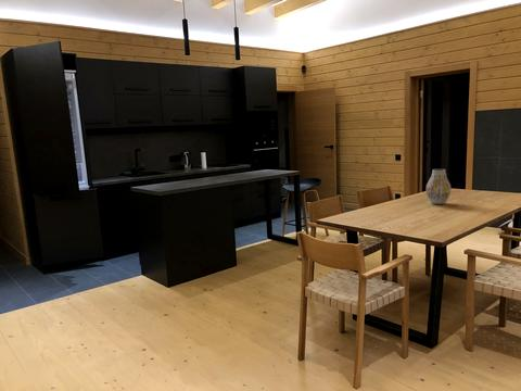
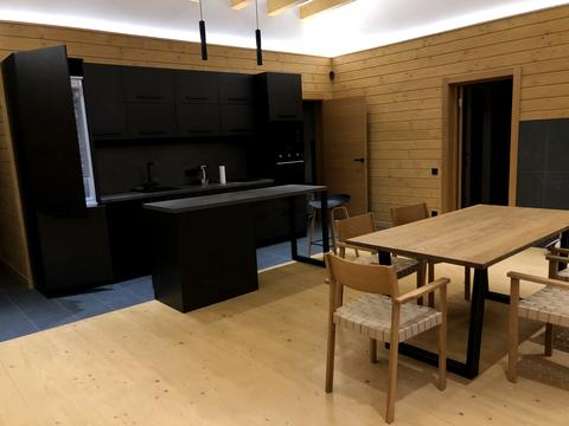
- vase (437, 186)
